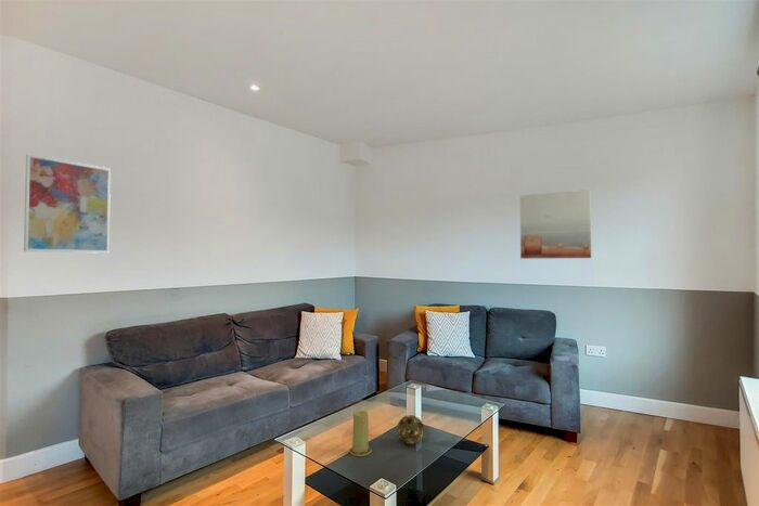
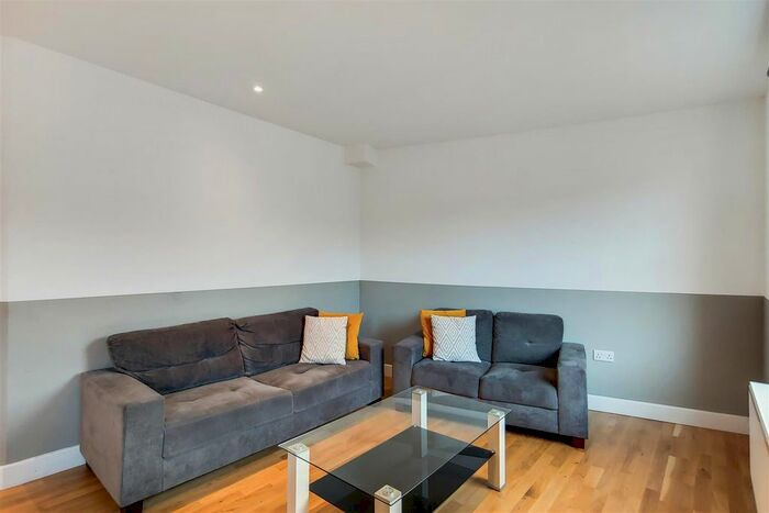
- candle (360, 431)
- wall art (554, 225)
- decorative ball (410, 429)
- wall art (69, 207)
